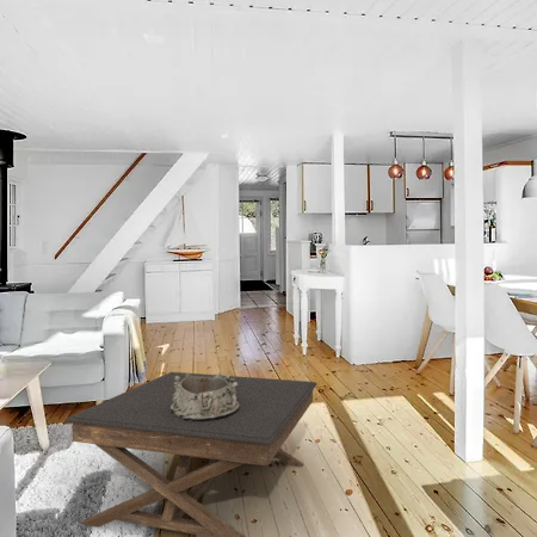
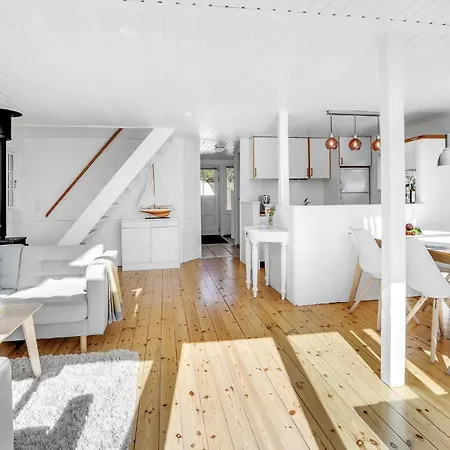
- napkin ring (204, 393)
- coffee table (208, 444)
